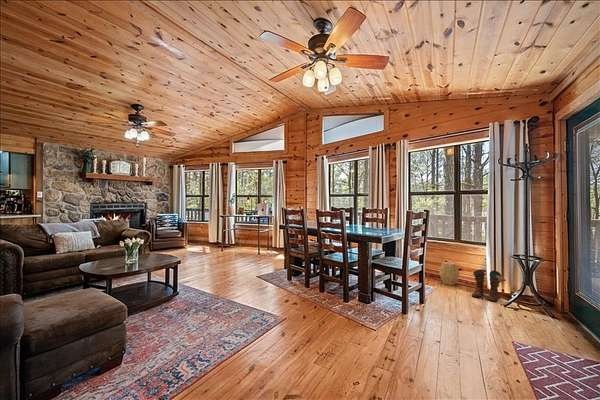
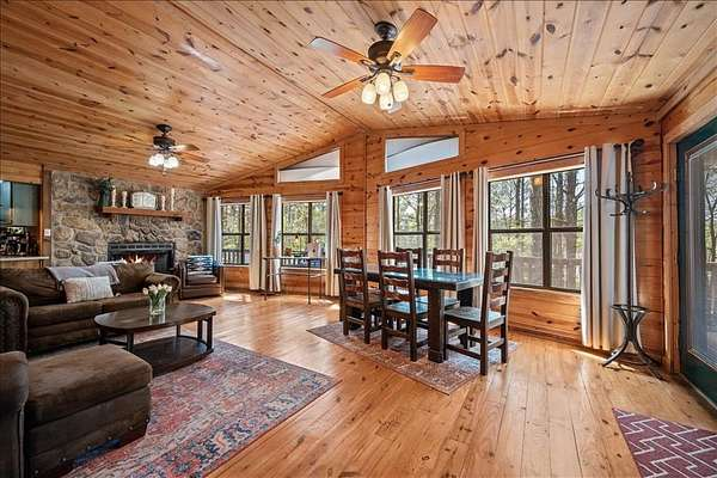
- boots (490, 284)
- woven basket (449, 272)
